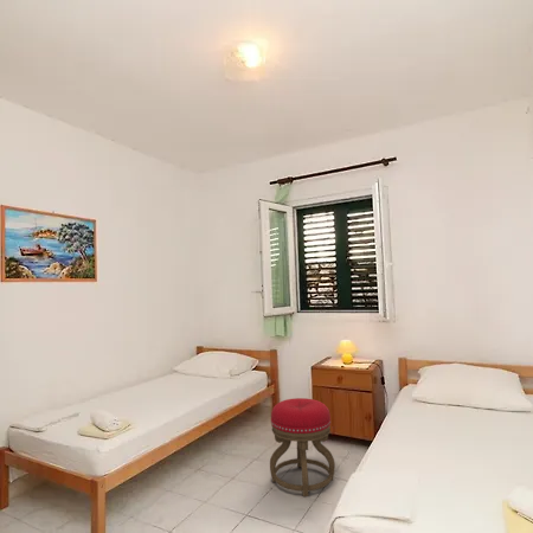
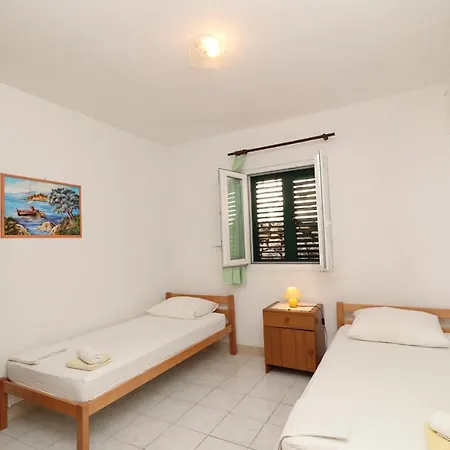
- stool (301, 442)
